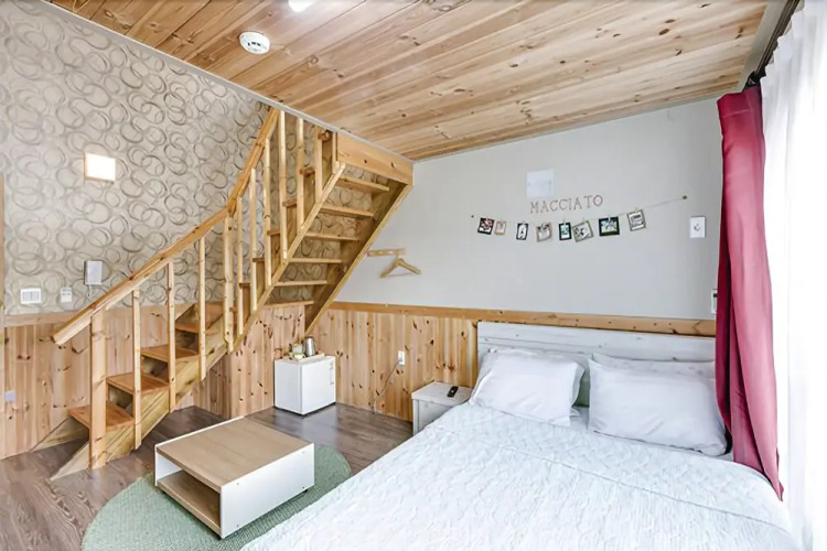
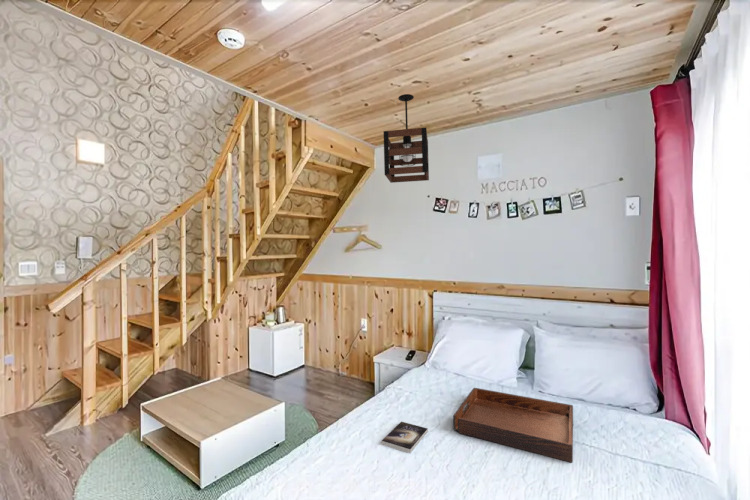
+ pendant light (407, 137)
+ serving tray (514, 417)
+ book (405, 436)
